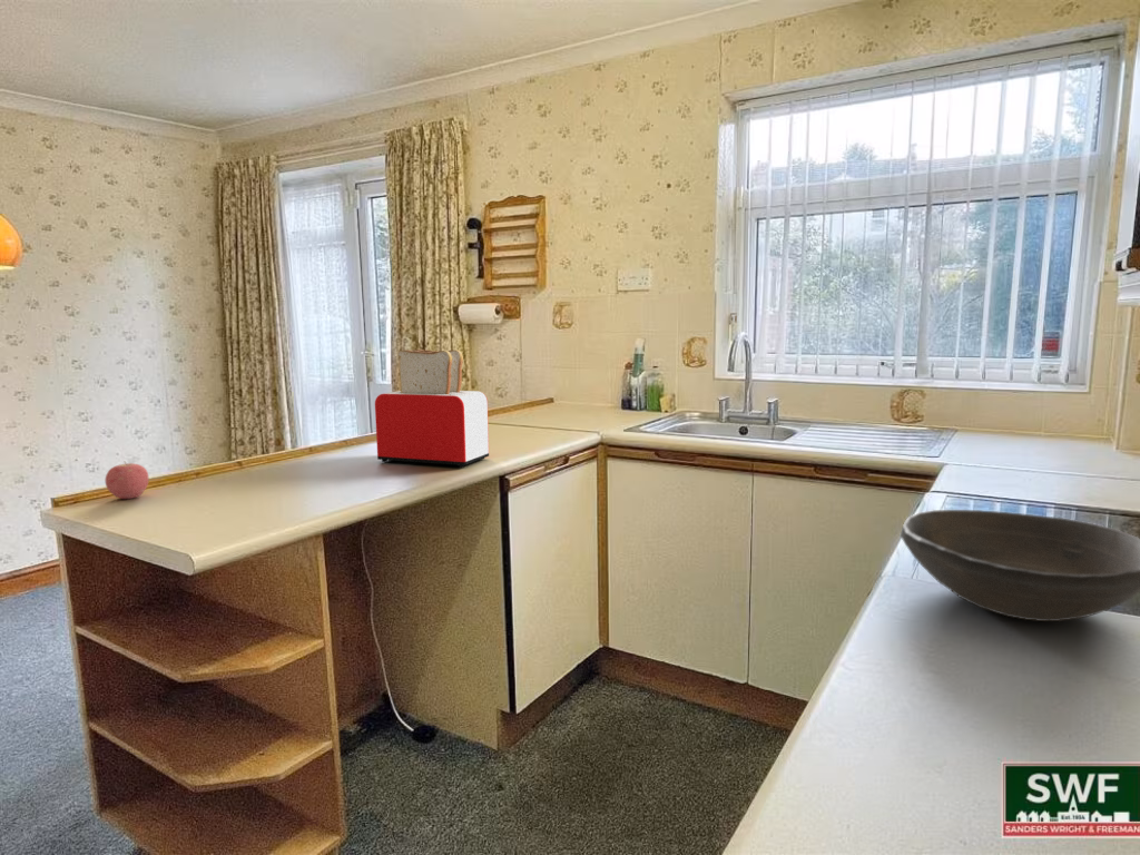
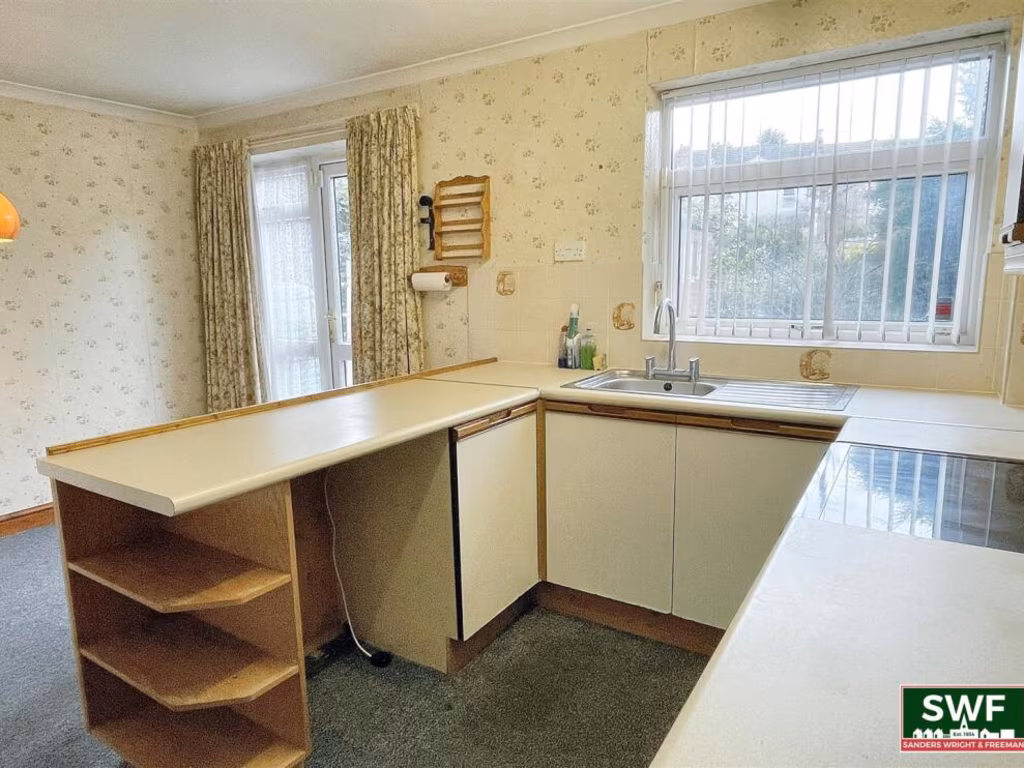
- toaster (428, 405)
- bowl (1019, 569)
- apple (127, 479)
